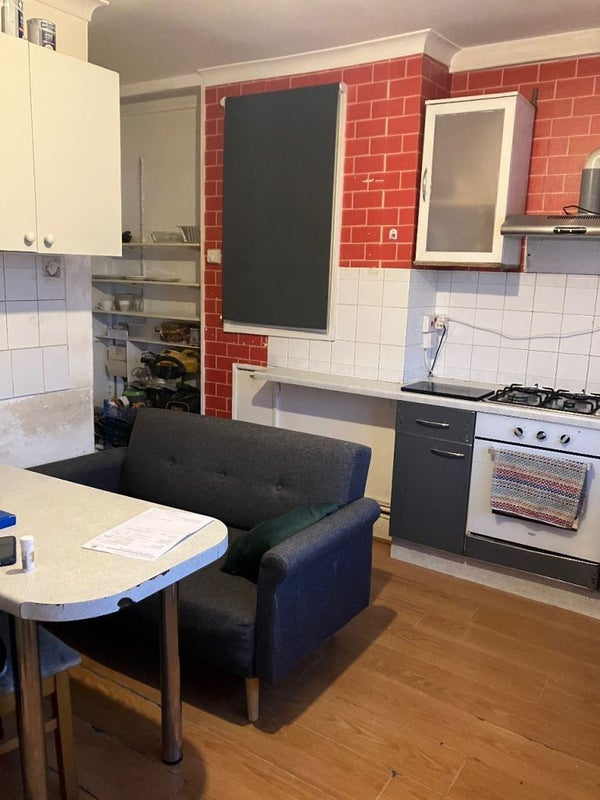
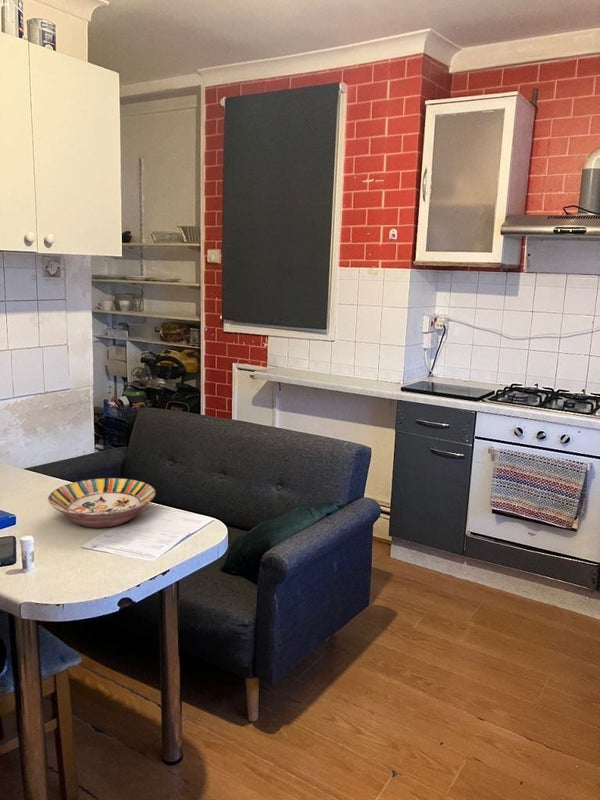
+ serving bowl (103, 506)
